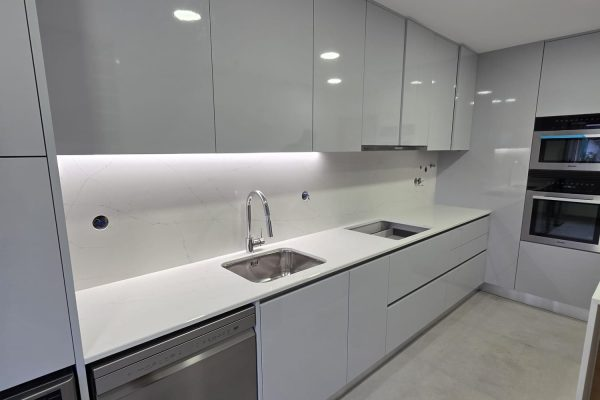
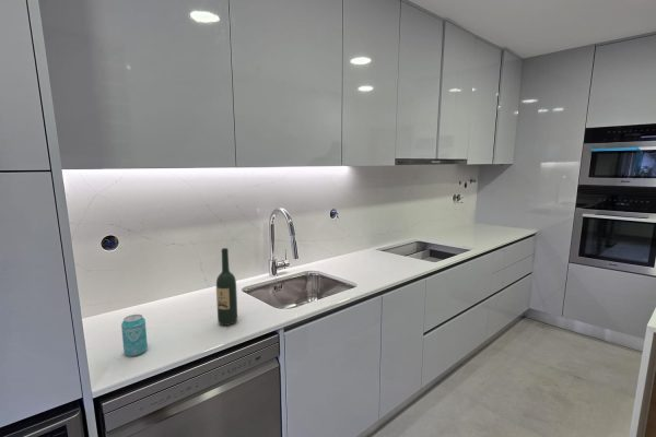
+ beverage can (134, 334)
+ wine bottle (226, 285)
